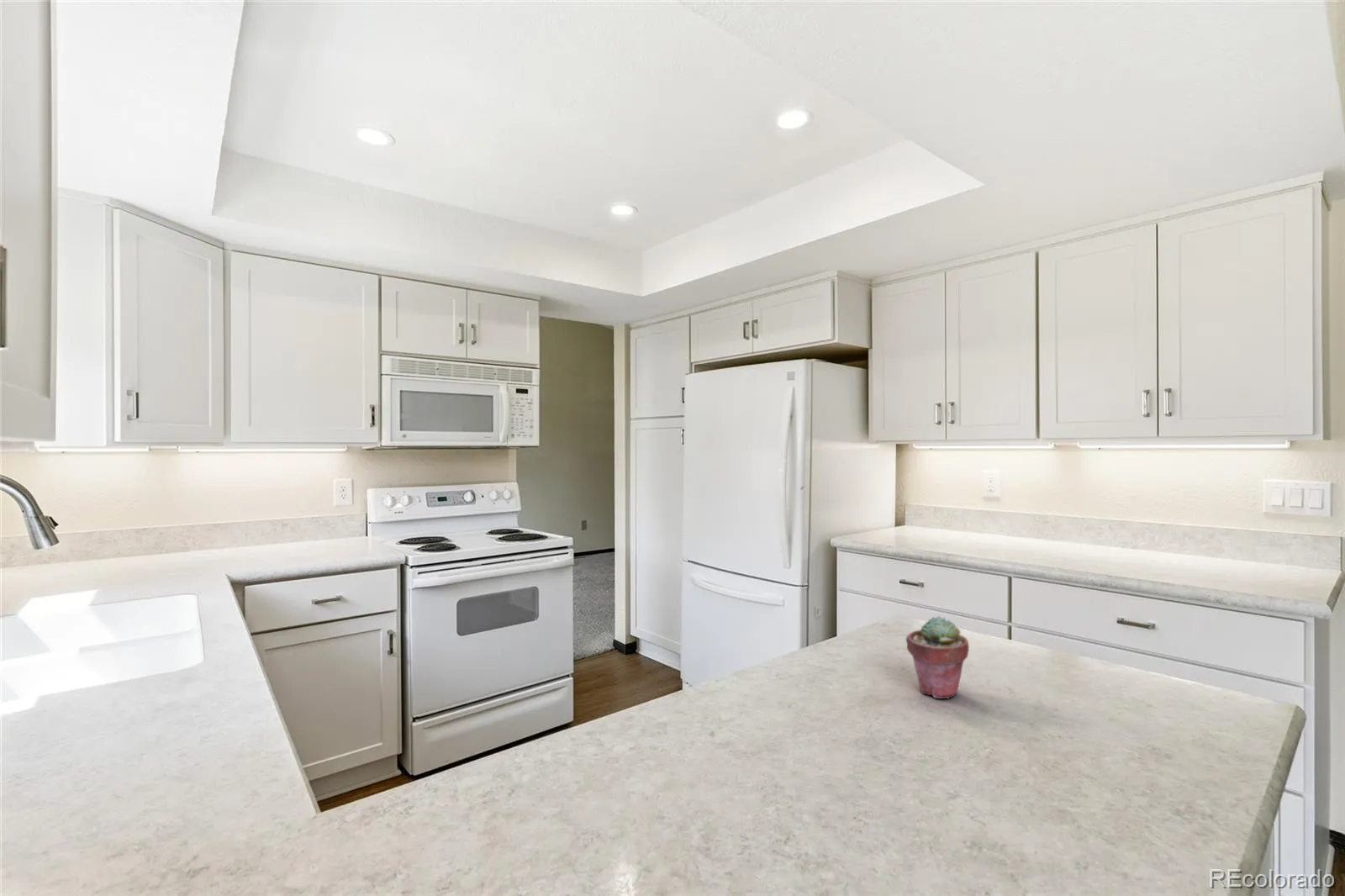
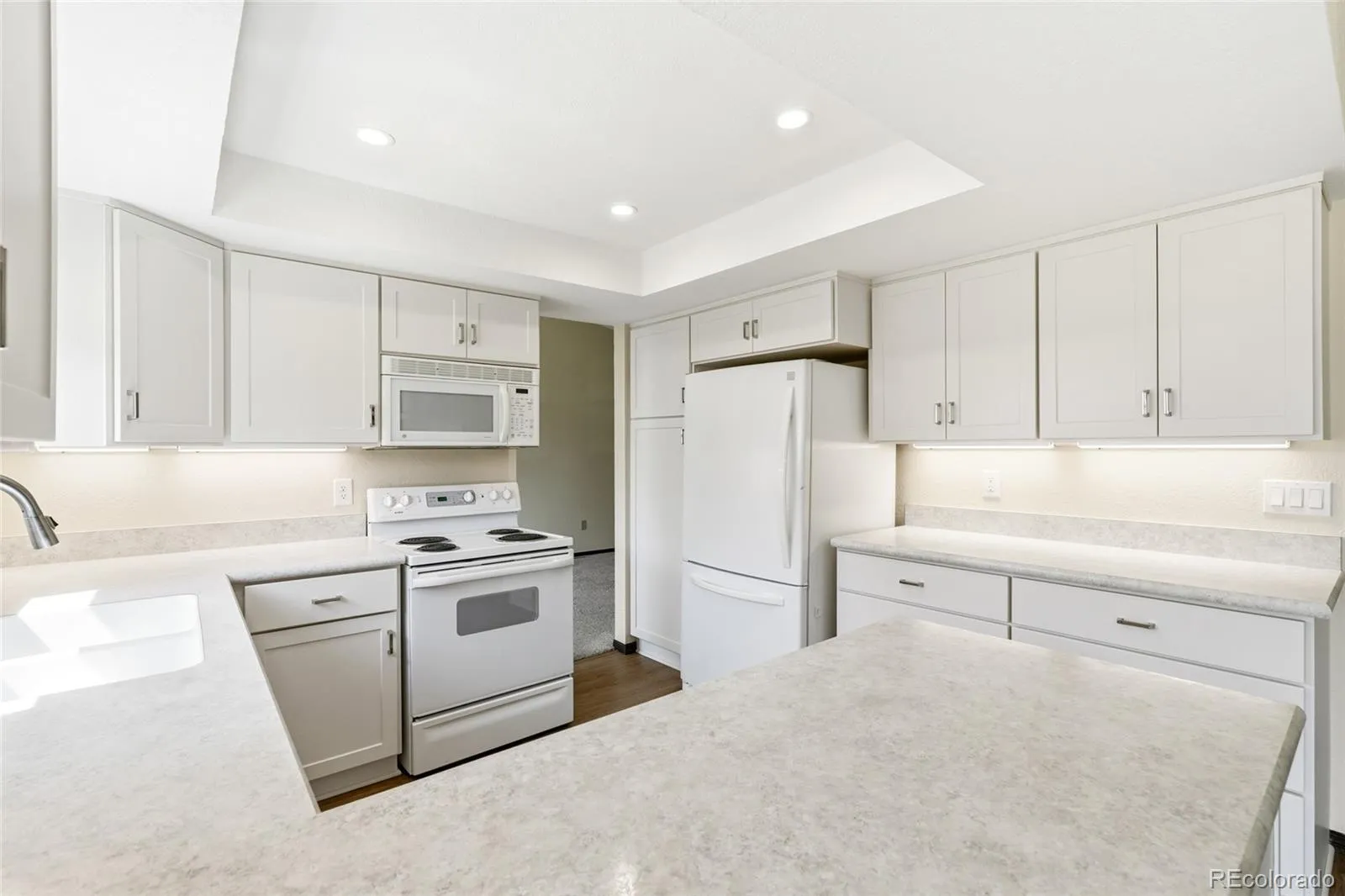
- potted succulent (937, 653)
